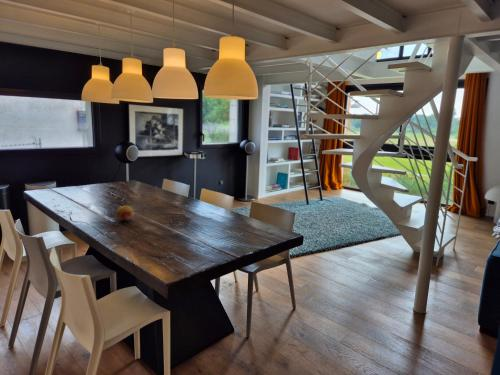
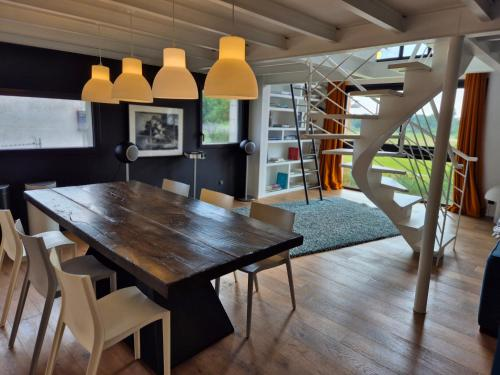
- fruit (125, 212)
